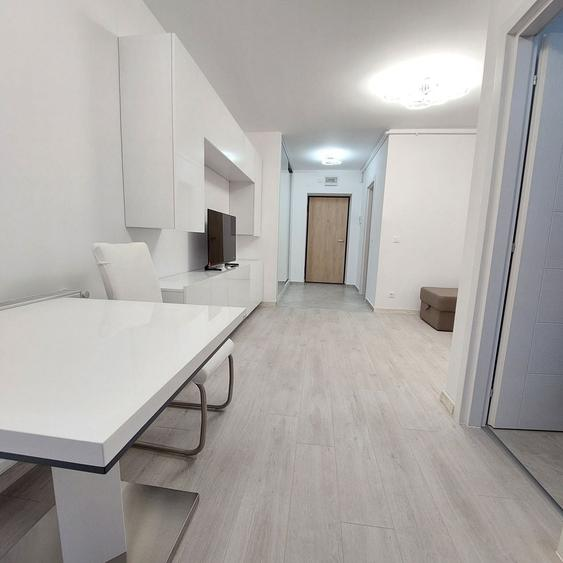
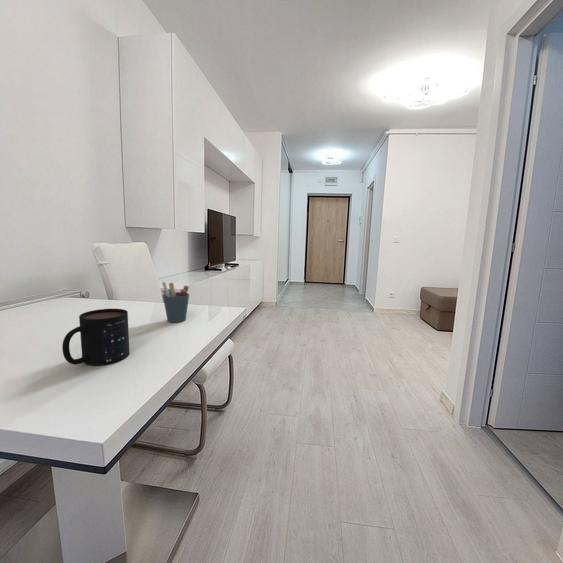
+ mug (96, 338)
+ pen holder (176, 300)
